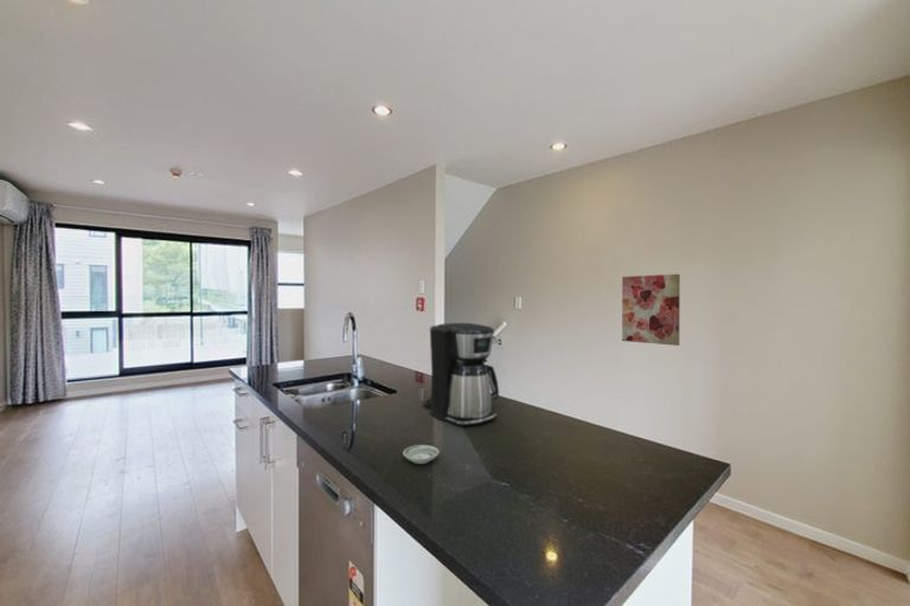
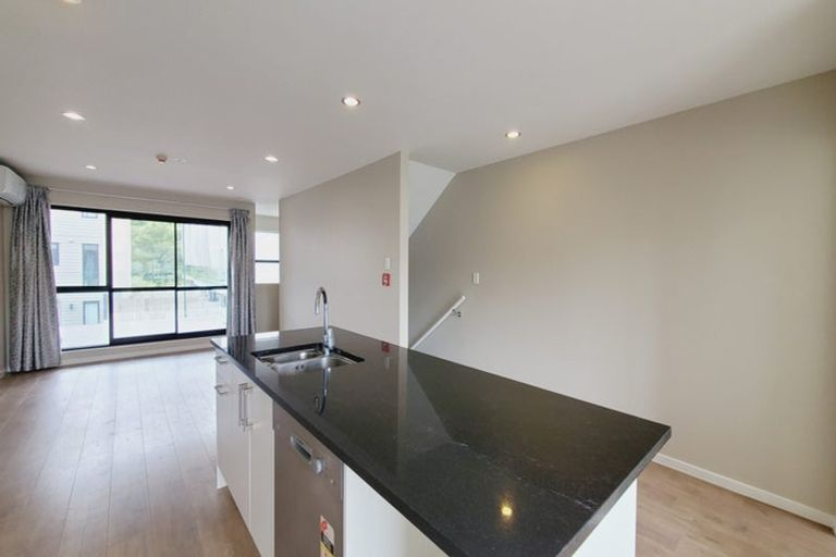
- saucer (421, 454)
- wall art (649, 309)
- coffee maker (462, 367)
